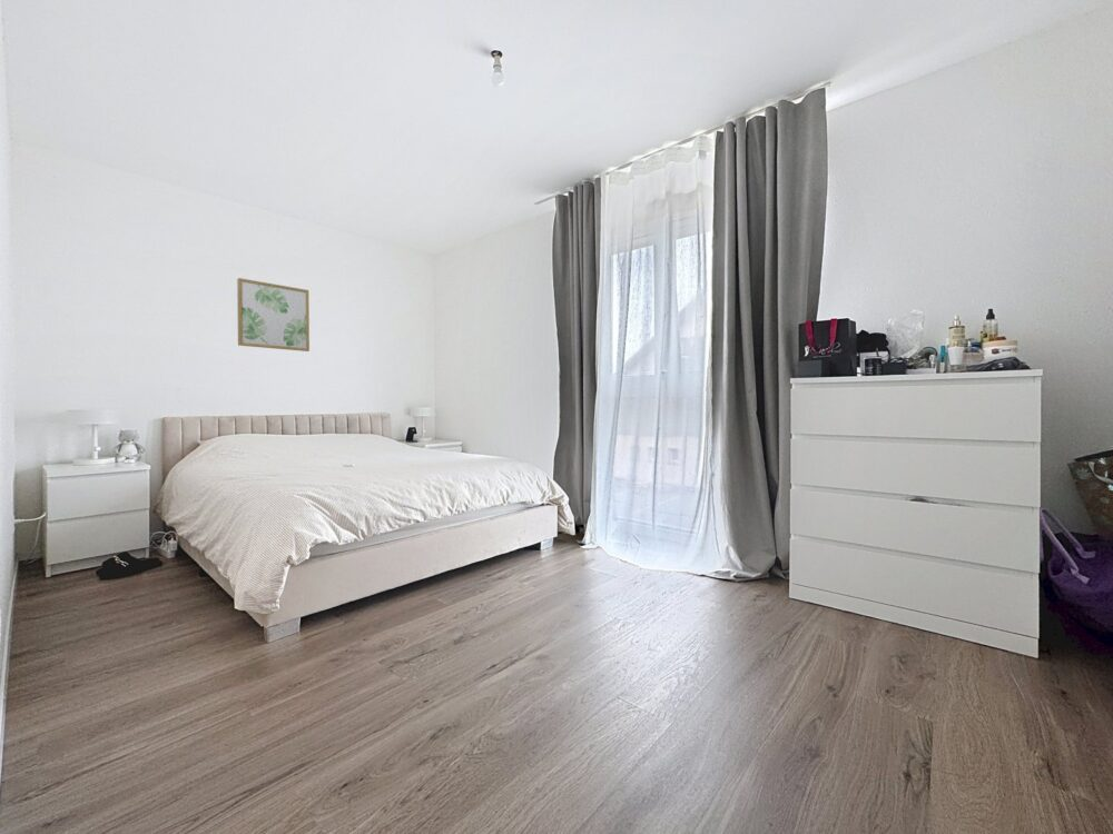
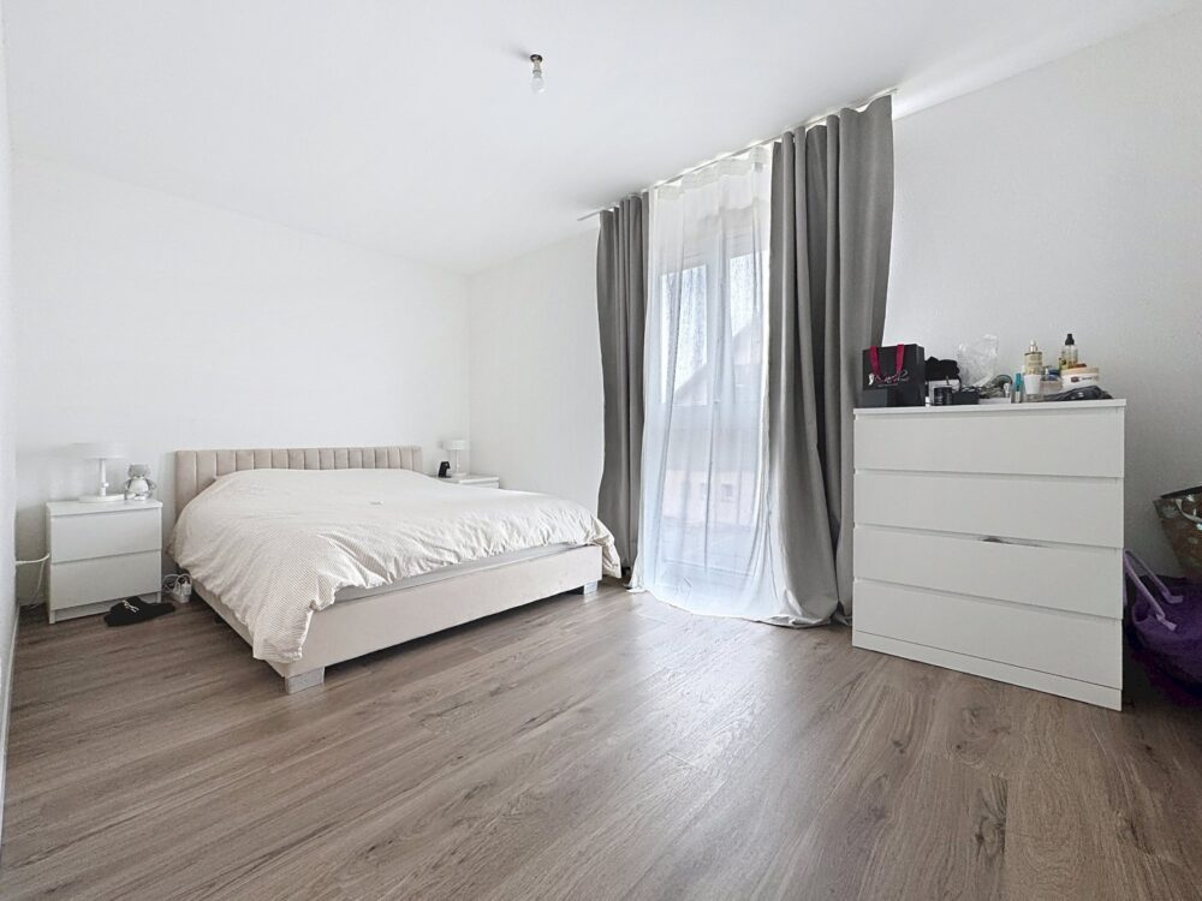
- wall art (275, 316)
